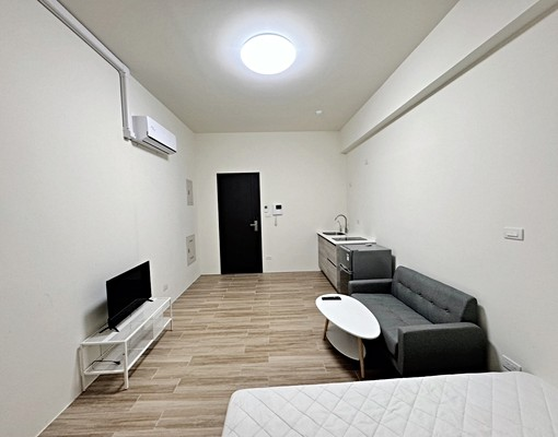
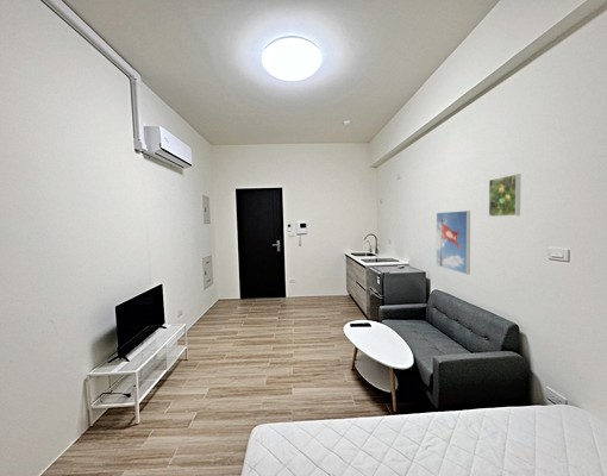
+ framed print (451, 240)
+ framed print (503, 196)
